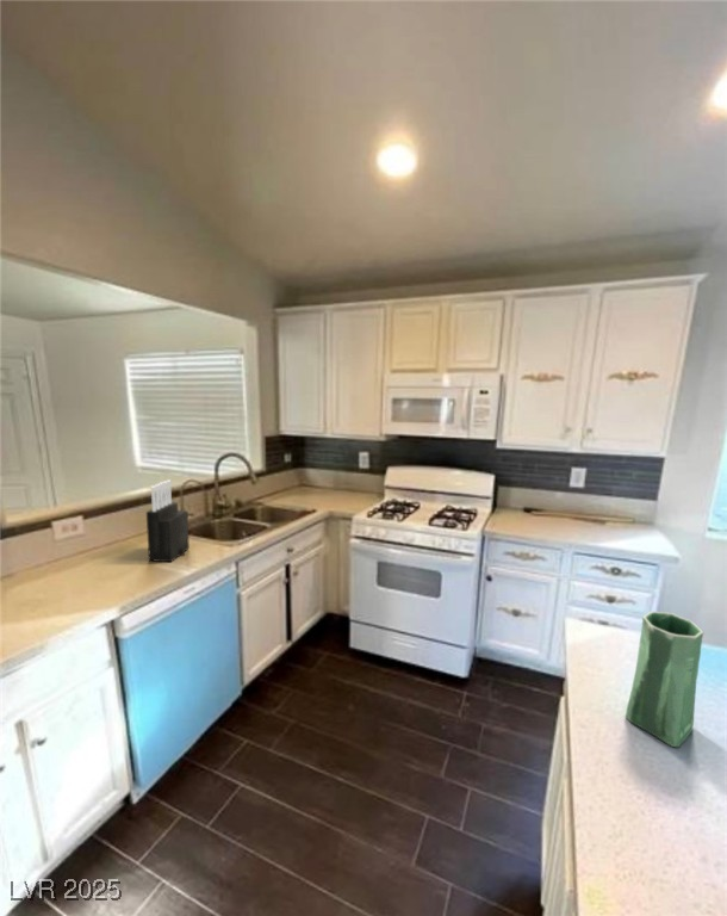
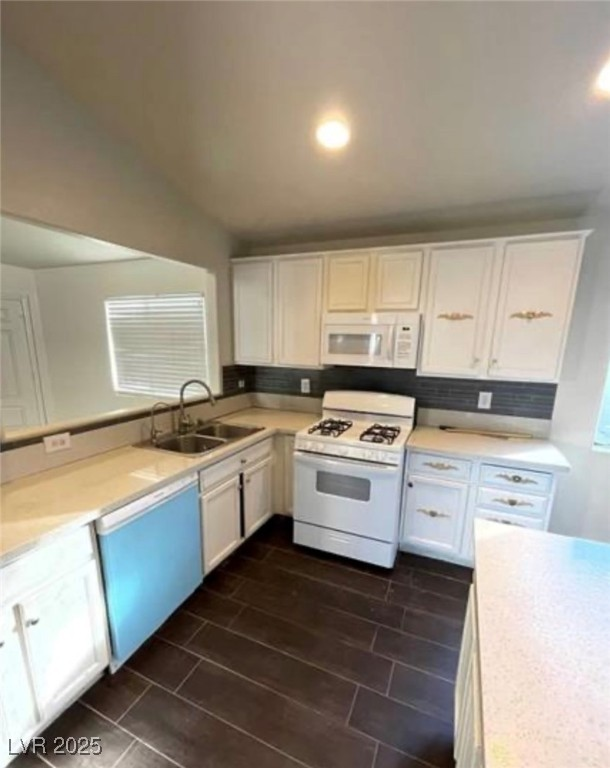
- vase (665, 673)
- knife block (170, 519)
